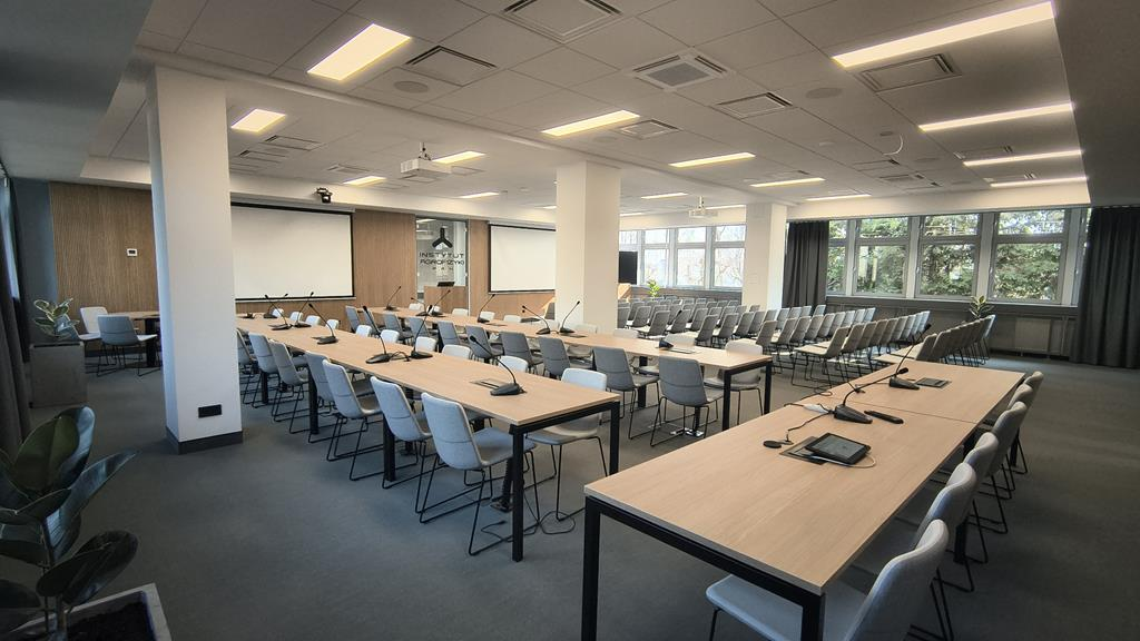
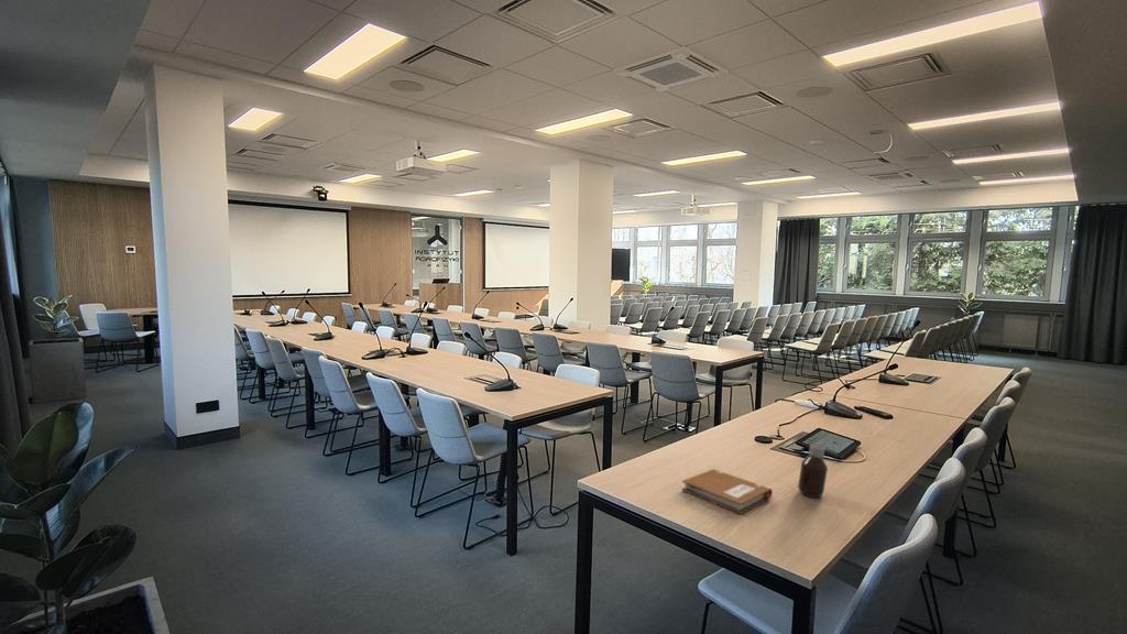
+ bottle (812, 469)
+ notebook (727, 489)
